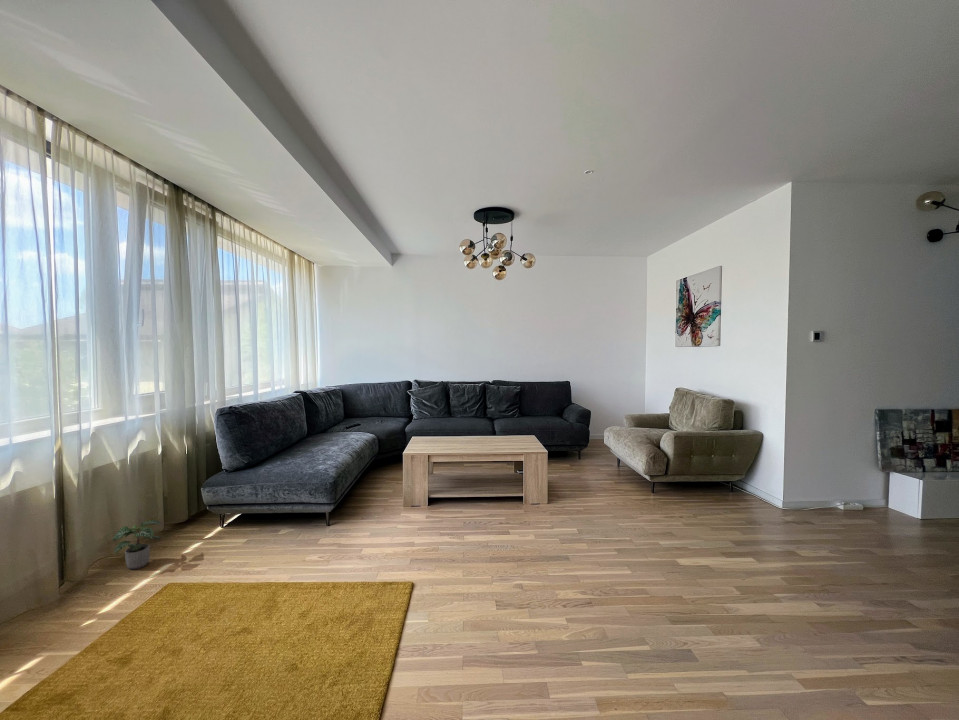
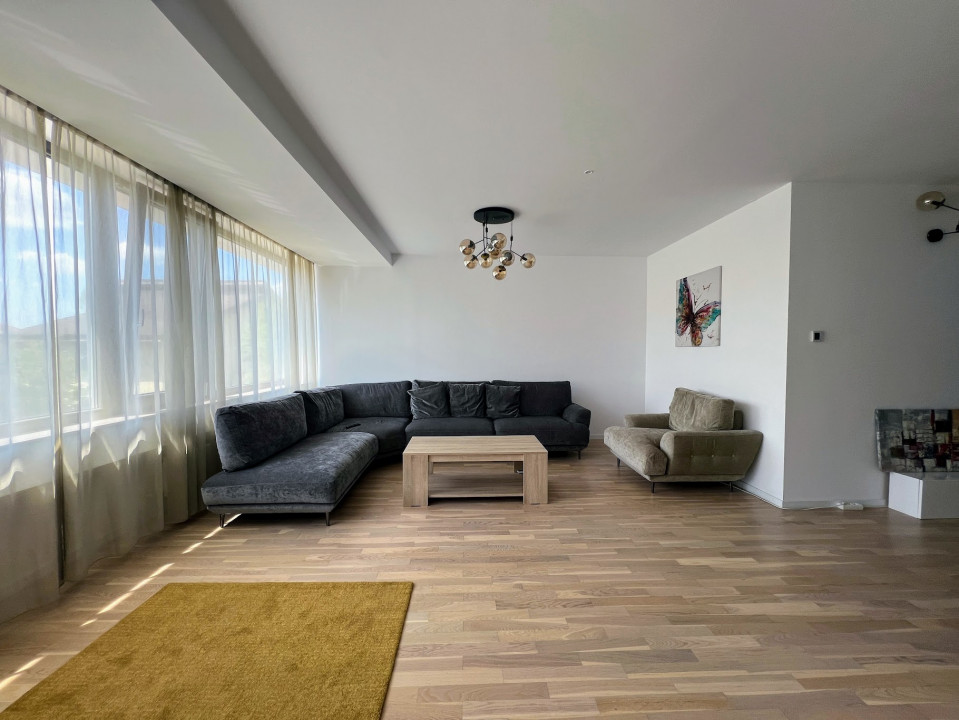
- potted plant (137, 544)
